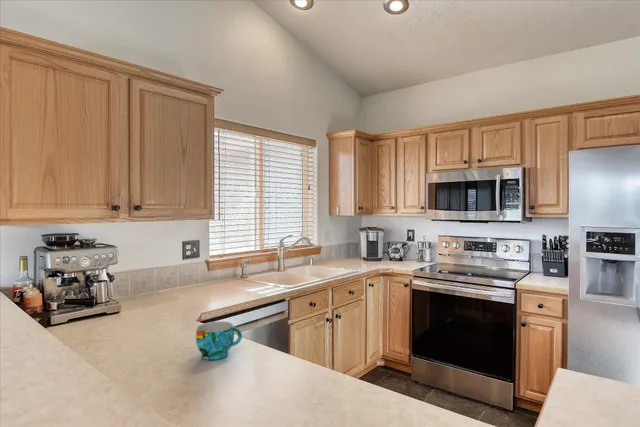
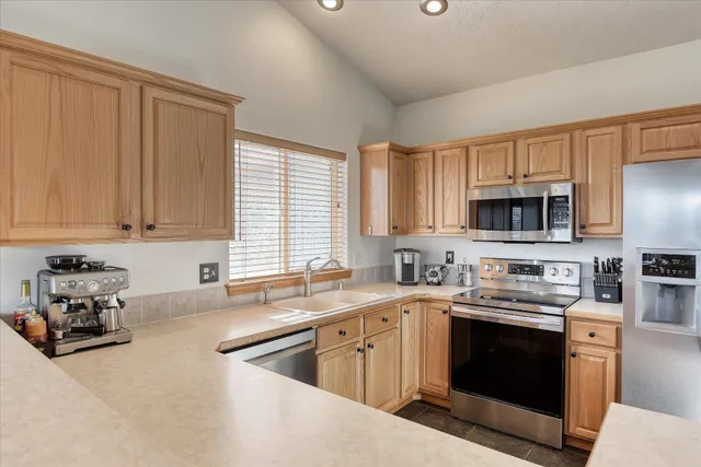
- cup (217, 340)
